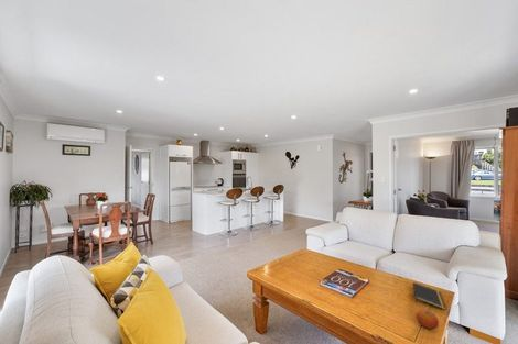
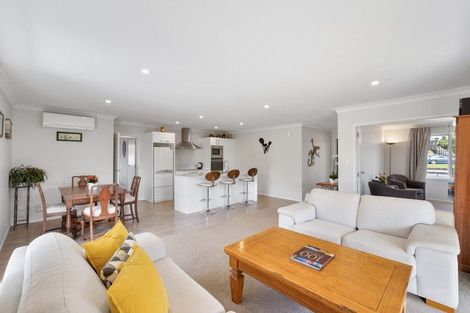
- notepad (428, 295)
- fruit (427, 319)
